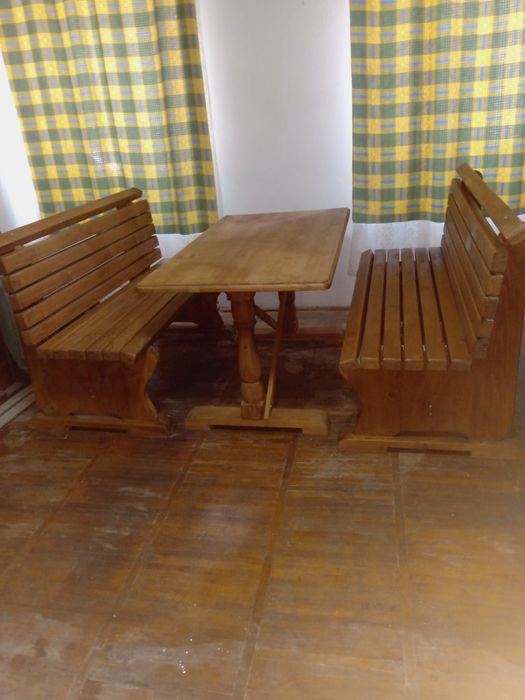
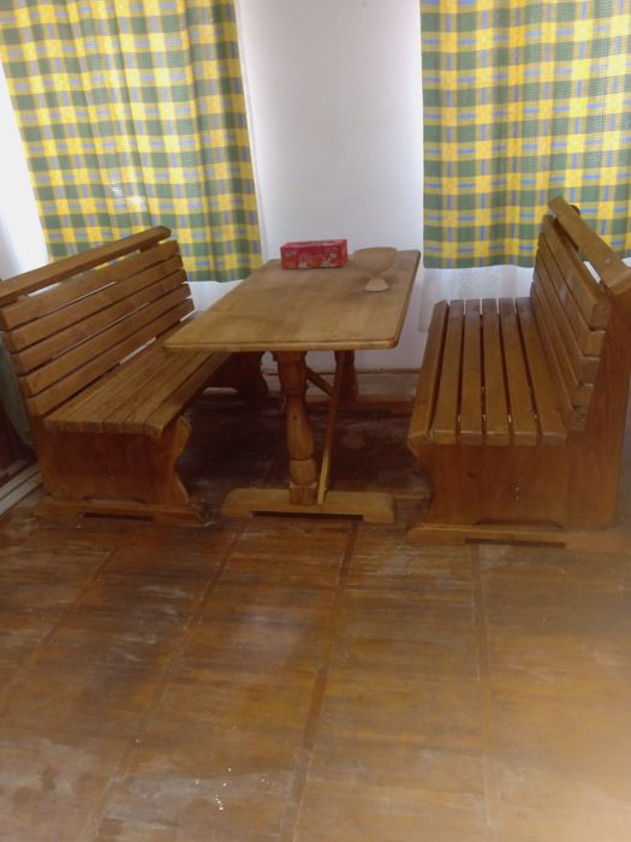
+ bowl (375, 269)
+ tissue box (314, 254)
